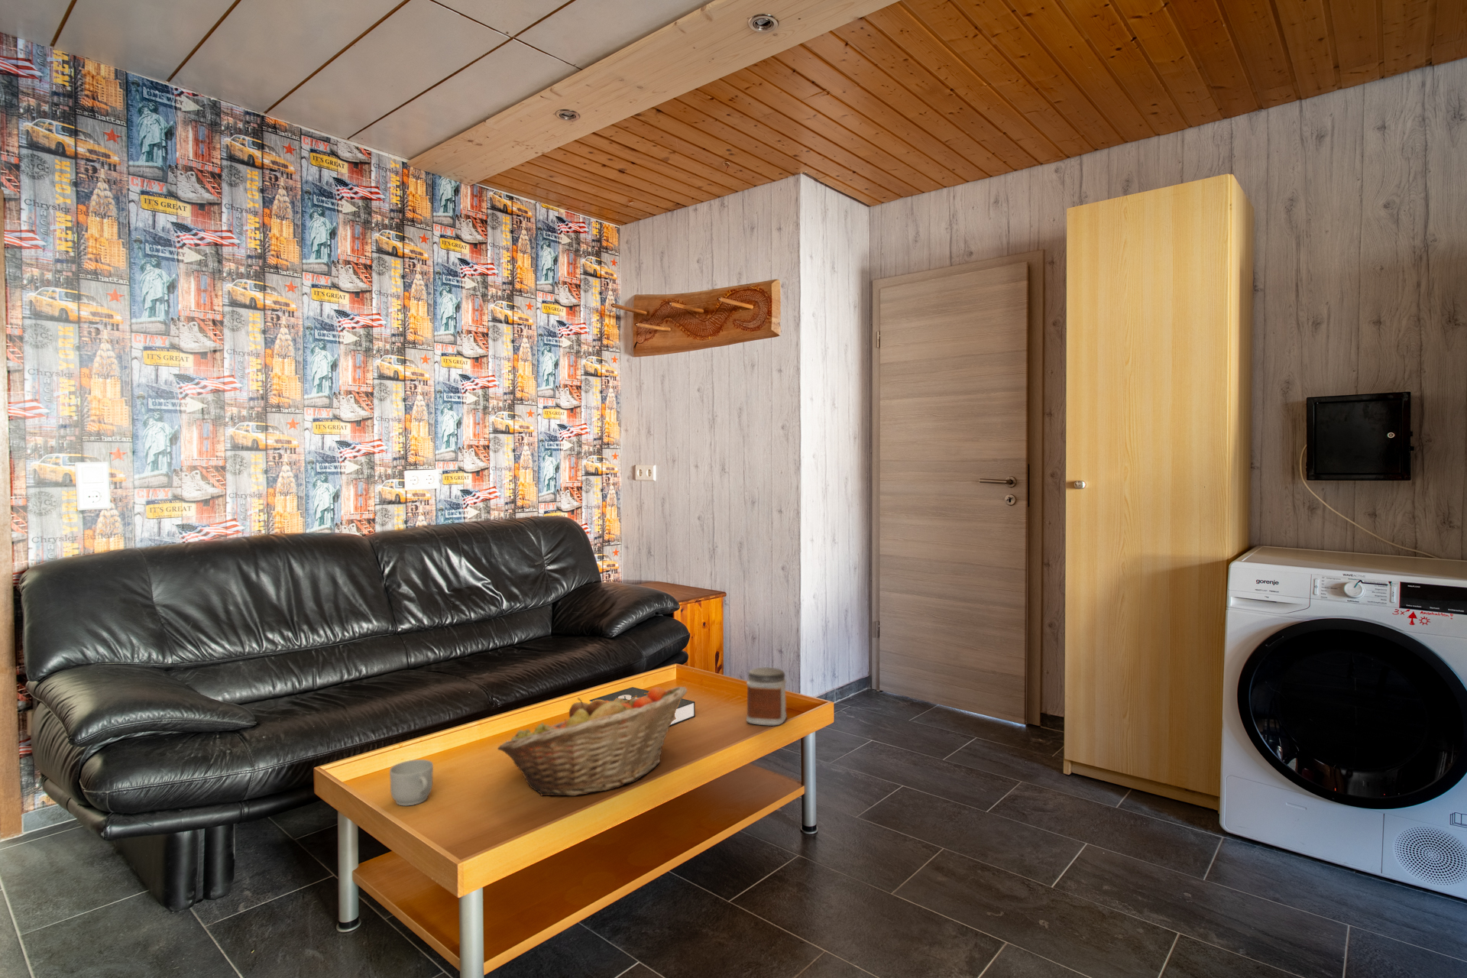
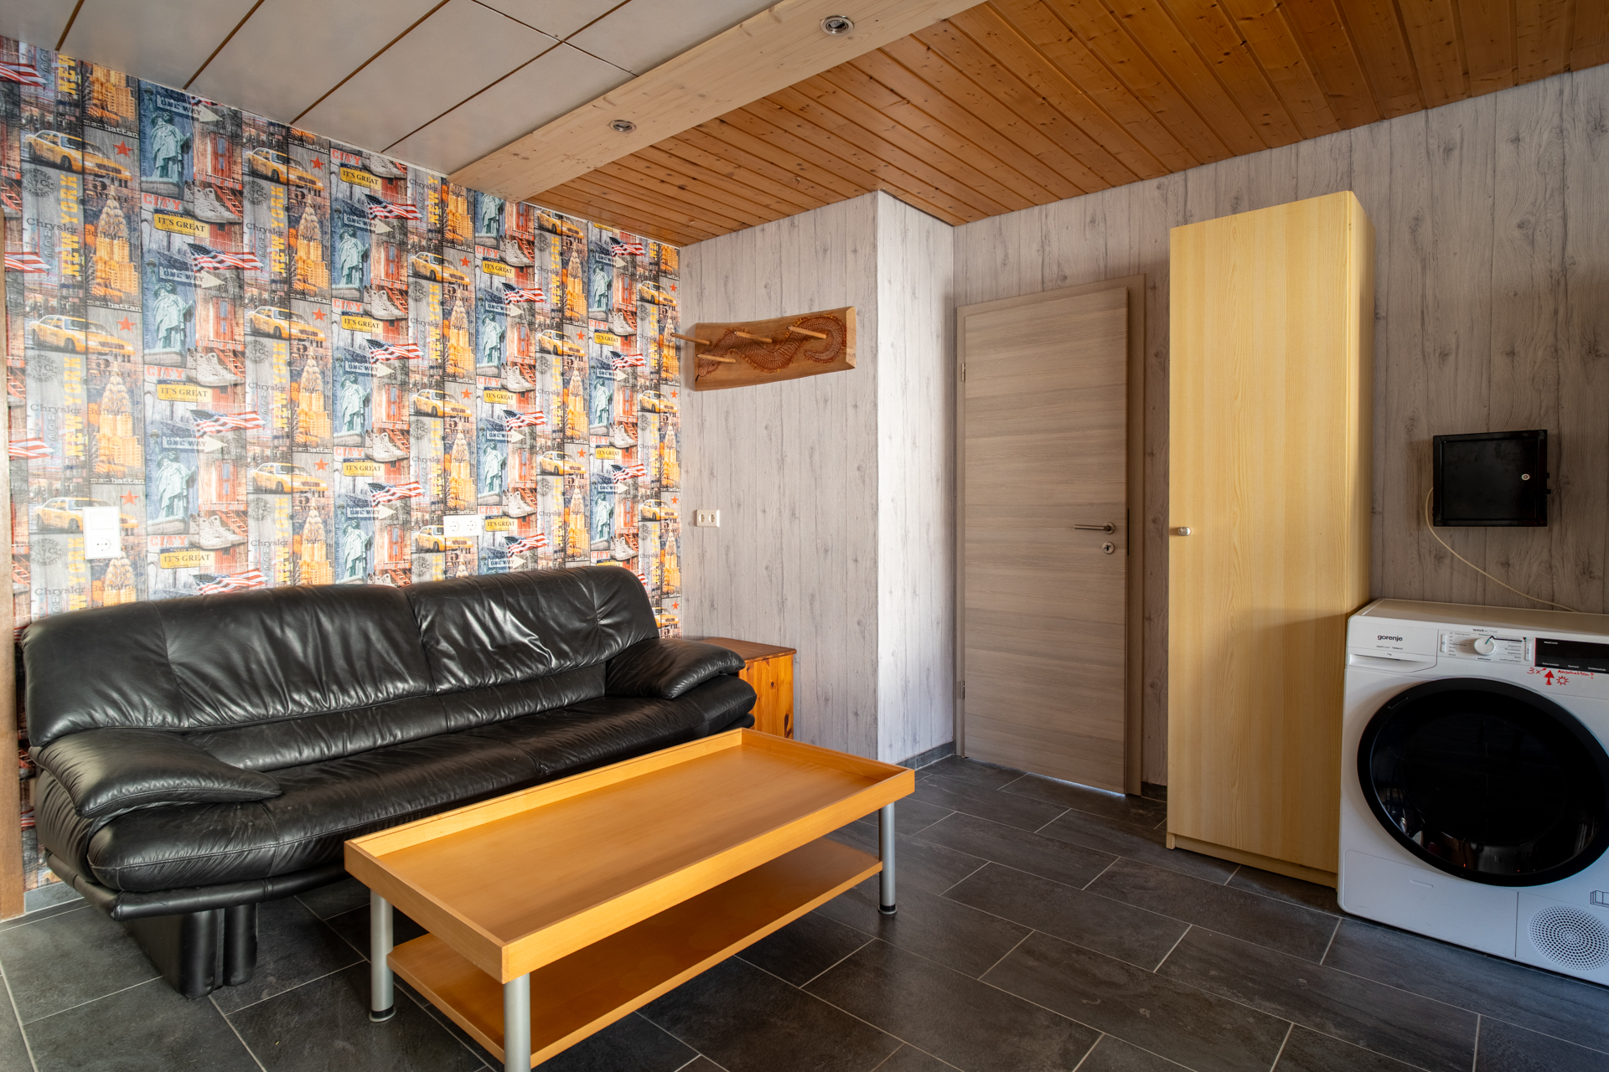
- jar (766, 694)
- booklet (637, 697)
- mug (414, 785)
- fruit basket (598, 732)
